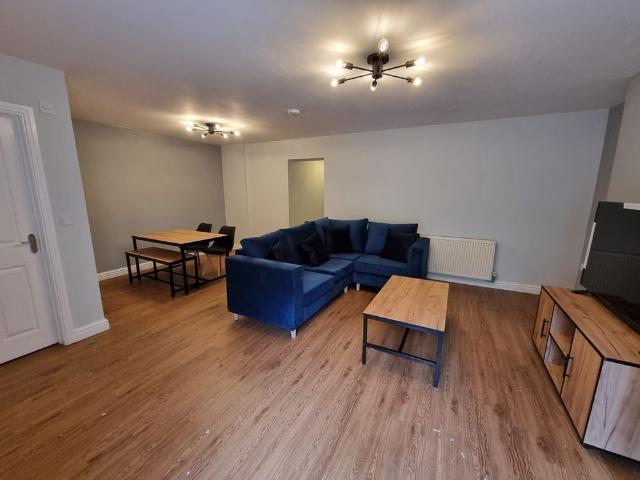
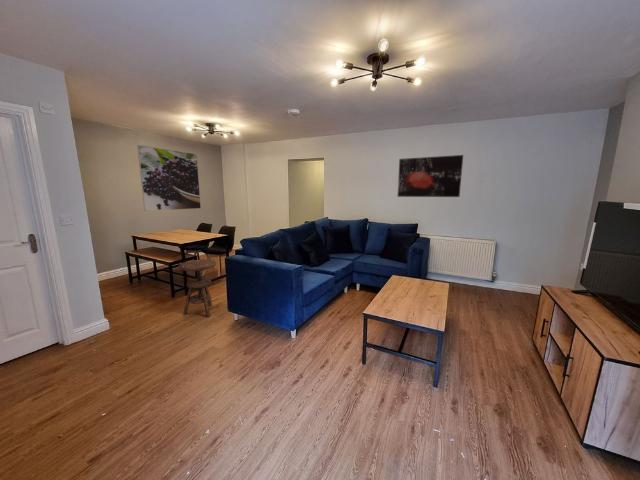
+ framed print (172, 180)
+ side table (199, 287)
+ wall art (428, 177)
